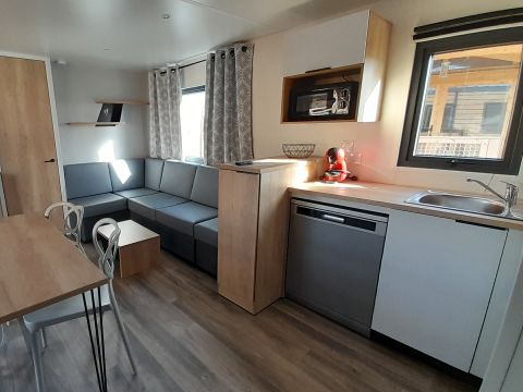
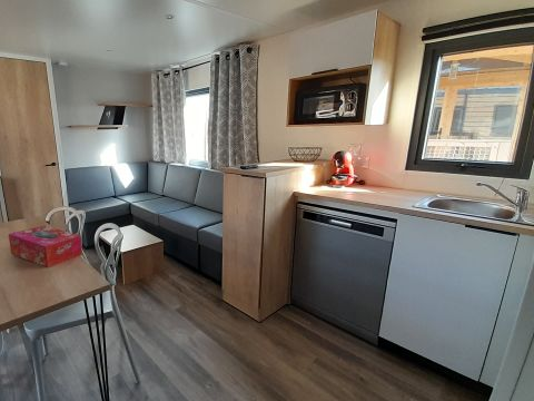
+ tissue box (46, 244)
